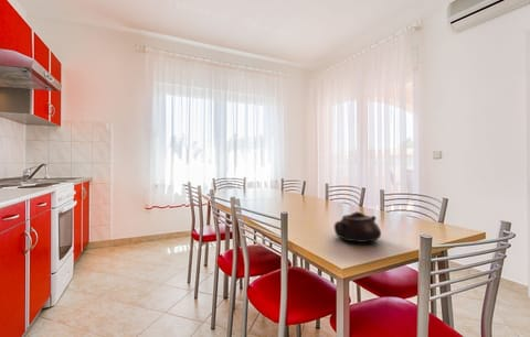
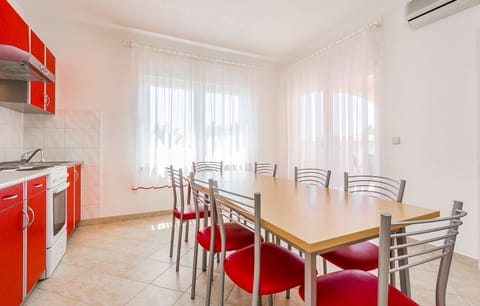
- teapot (356, 225)
